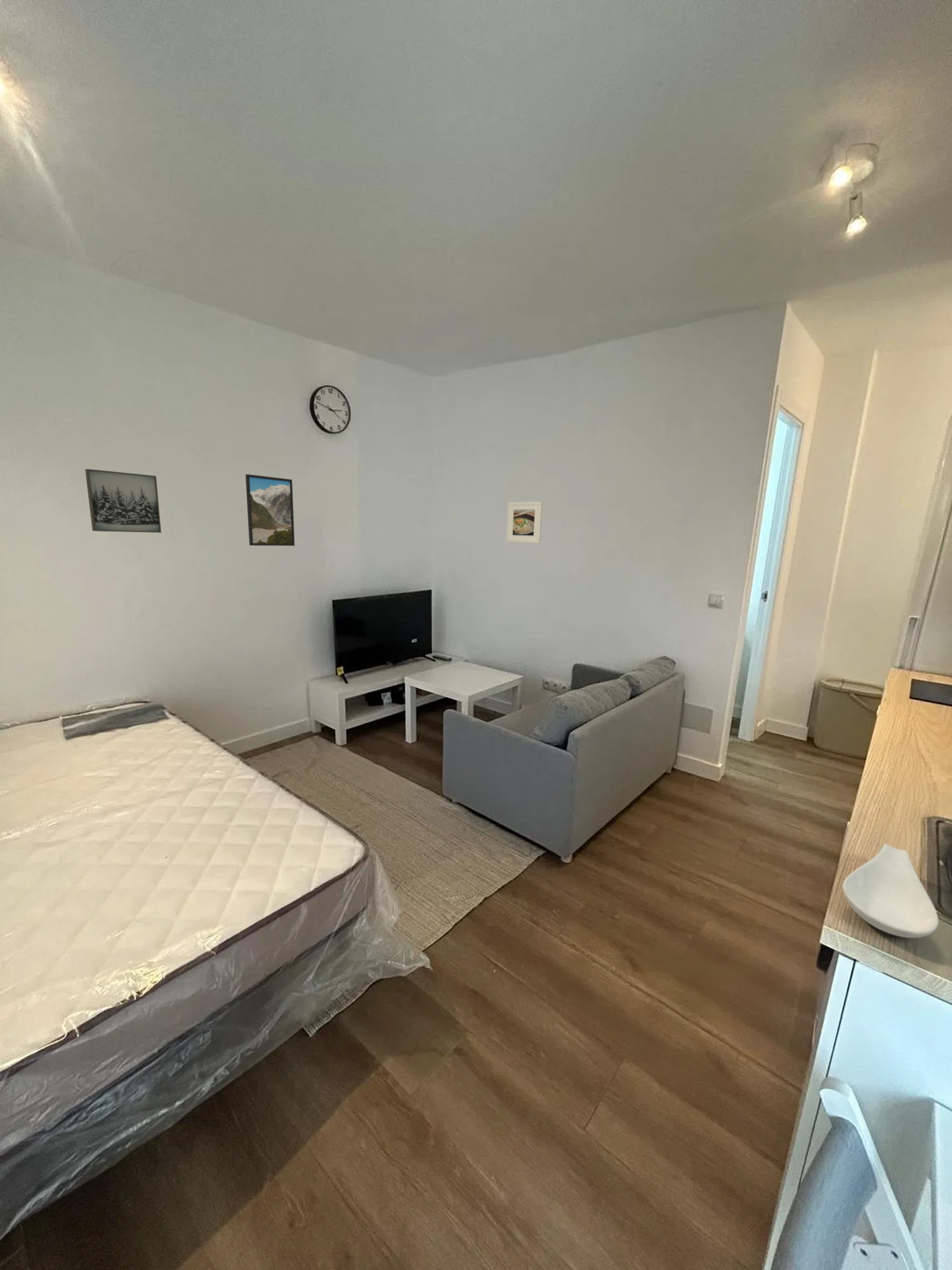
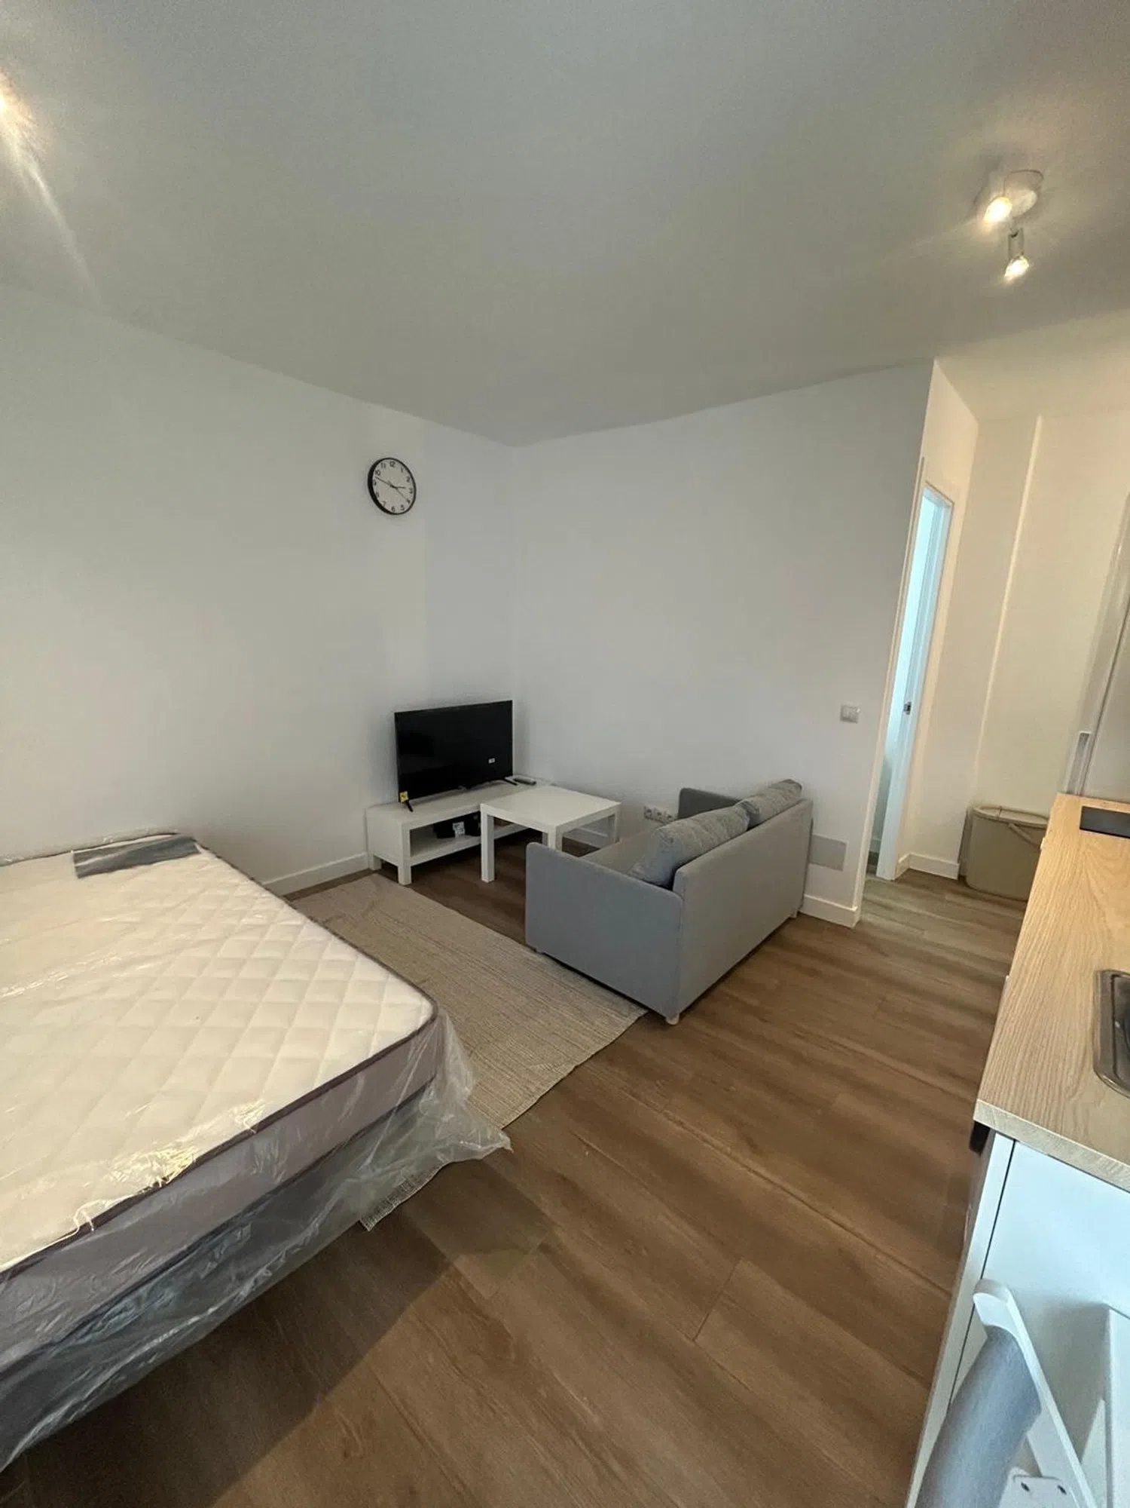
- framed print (271, 511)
- wall art (125, 502)
- spoon rest (889, 883)
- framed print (524, 522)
